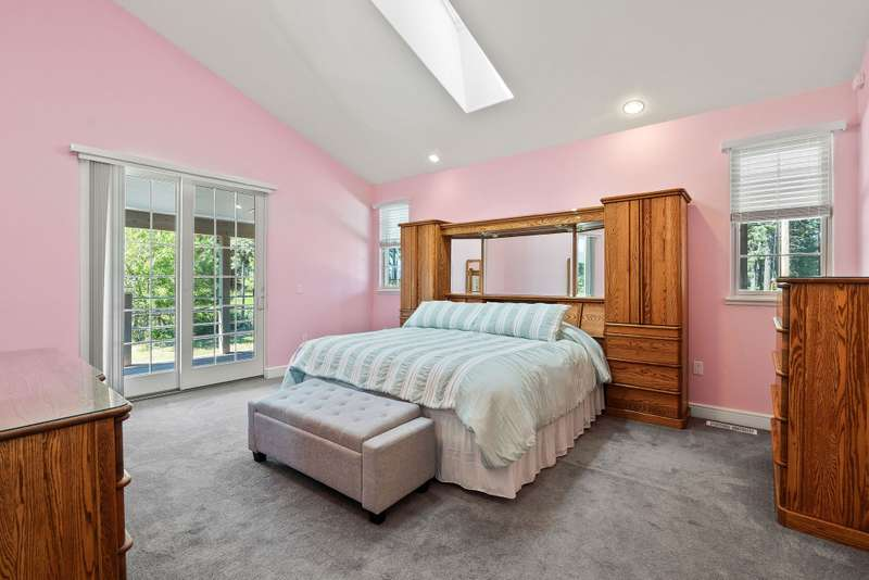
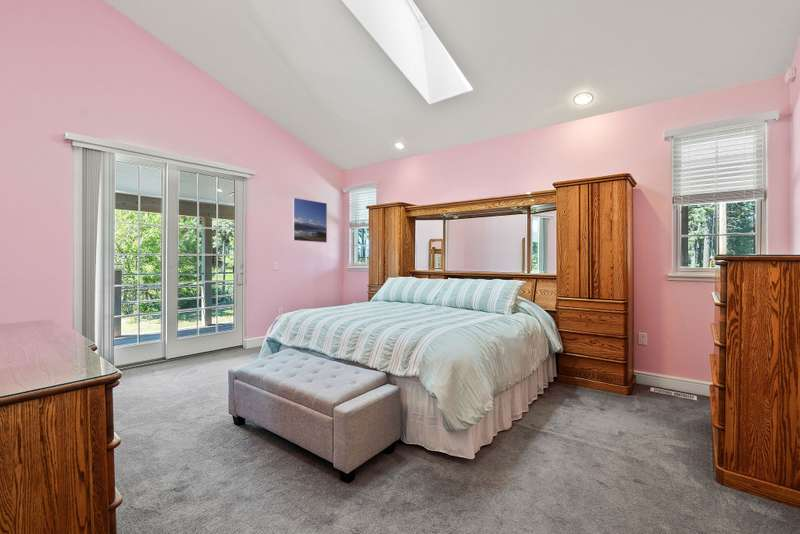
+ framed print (310, 221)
